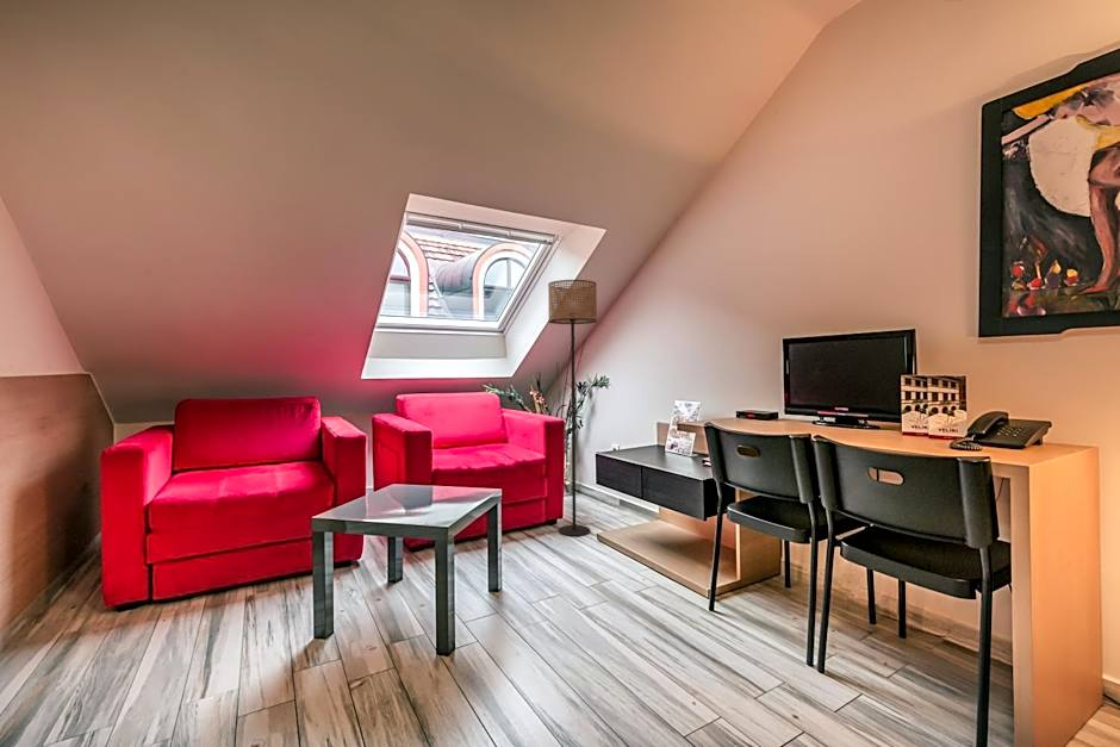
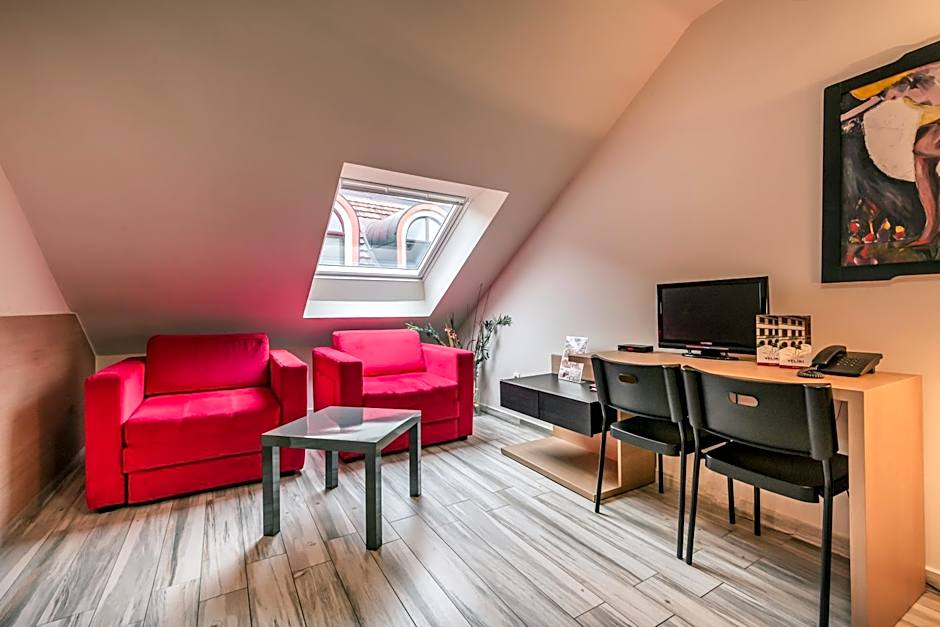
- floor lamp (573, 407)
